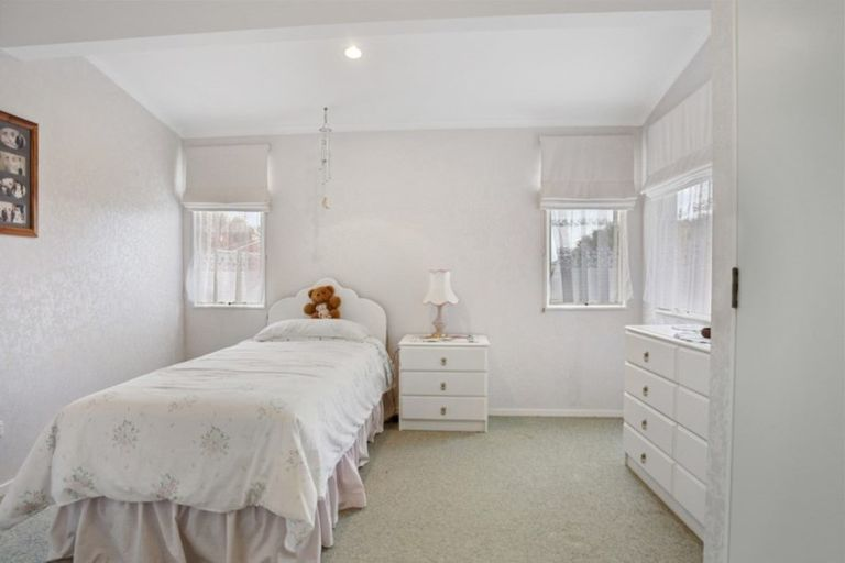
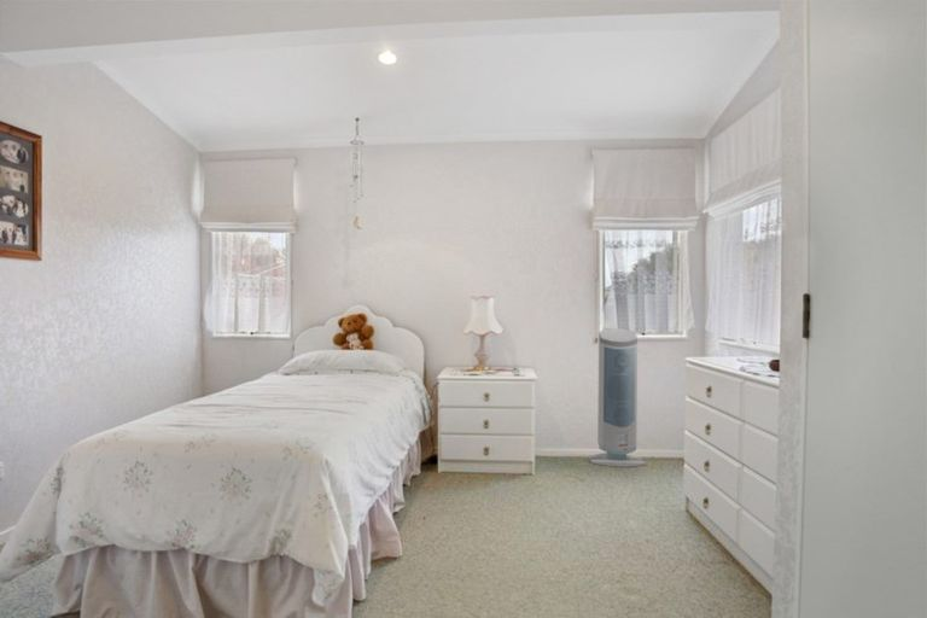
+ air purifier (617, 395)
